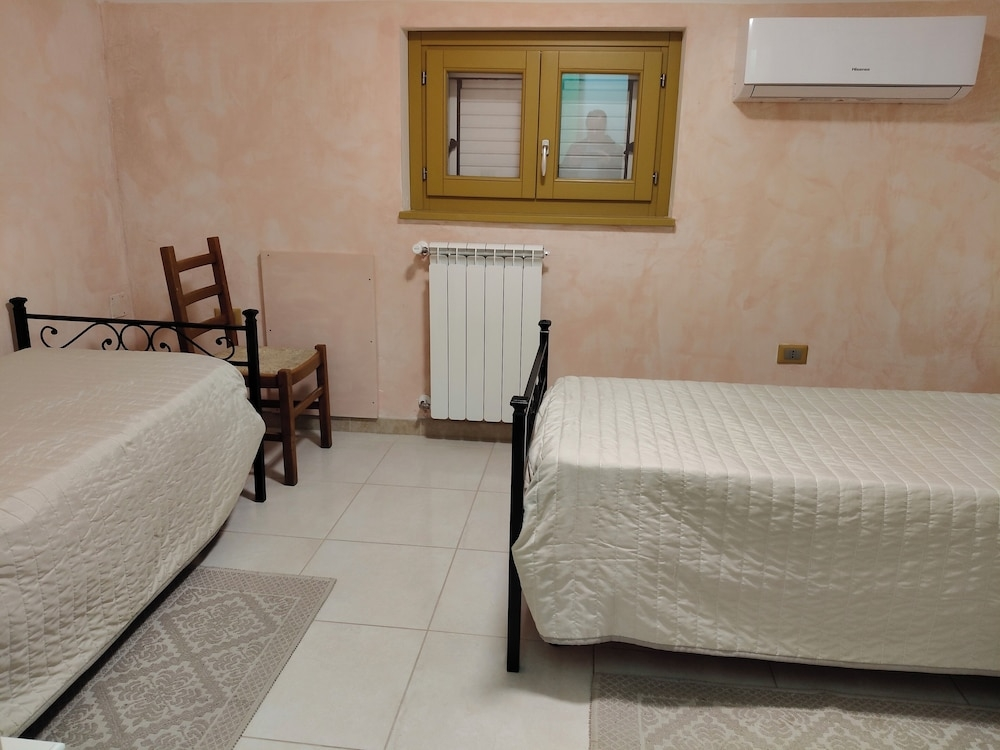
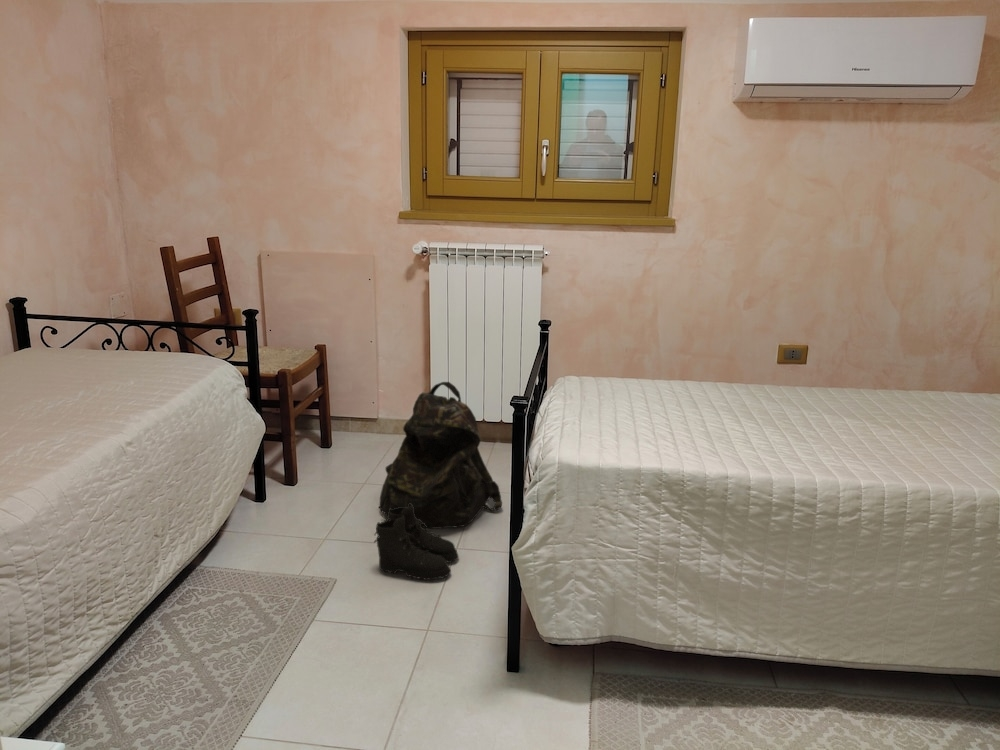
+ boots (417, 537)
+ backpack (440, 443)
